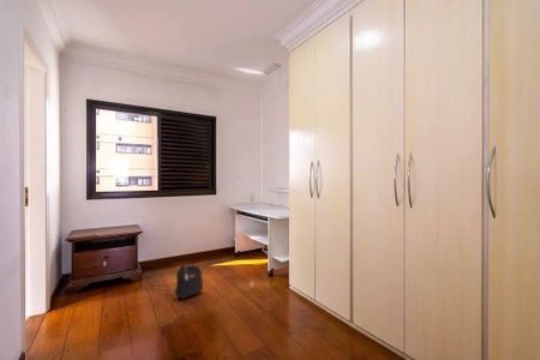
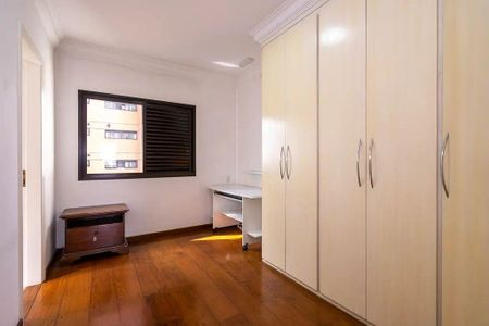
- backpack (188, 277)
